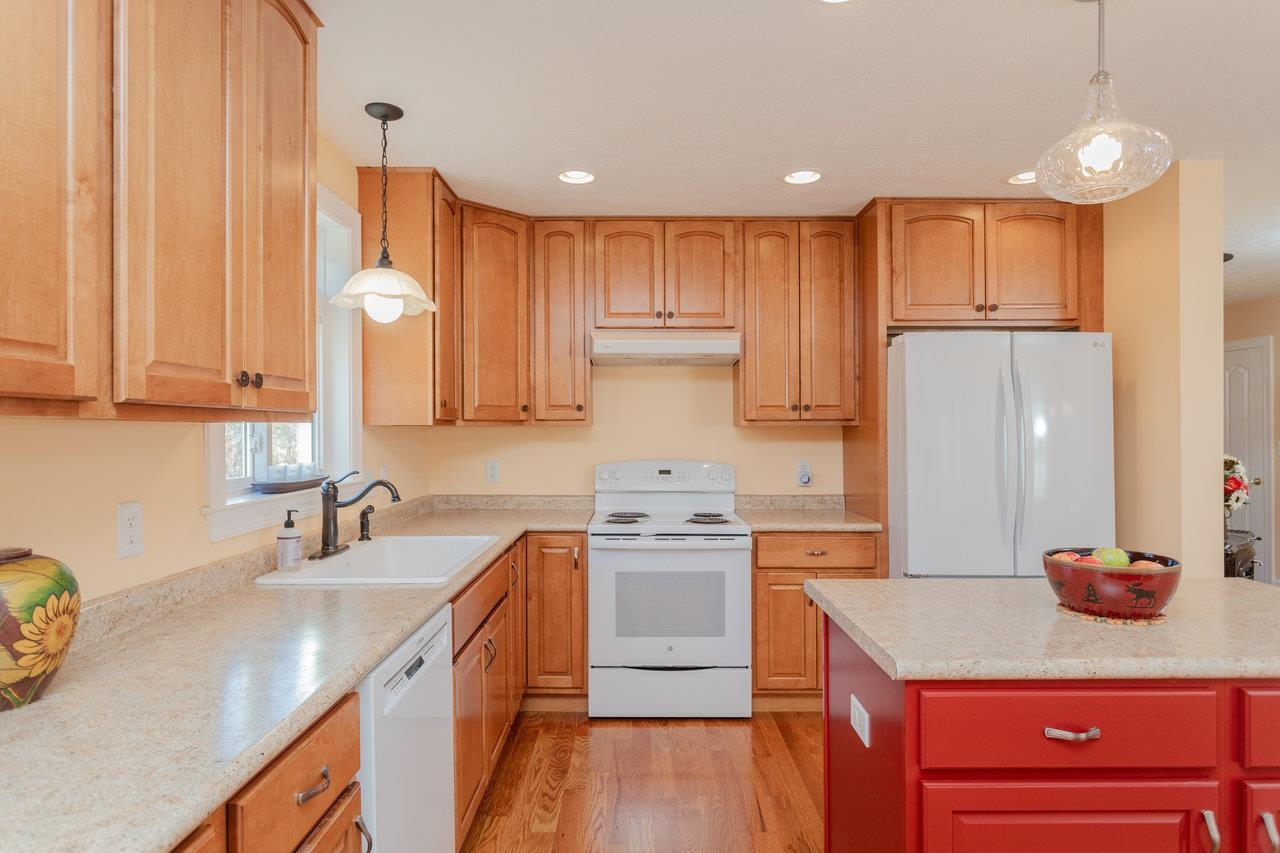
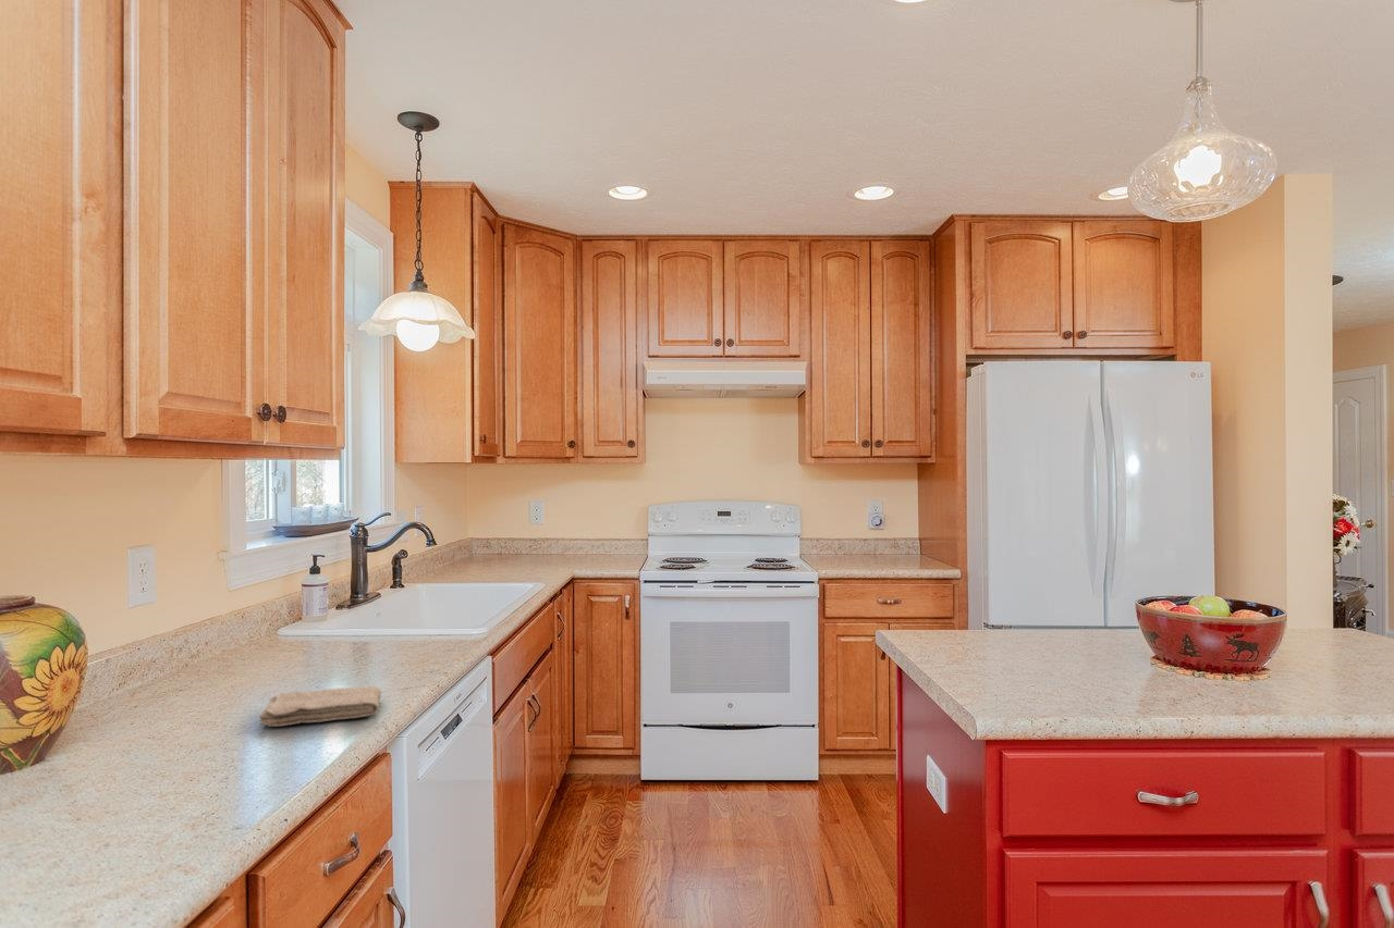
+ washcloth (323, 703)
